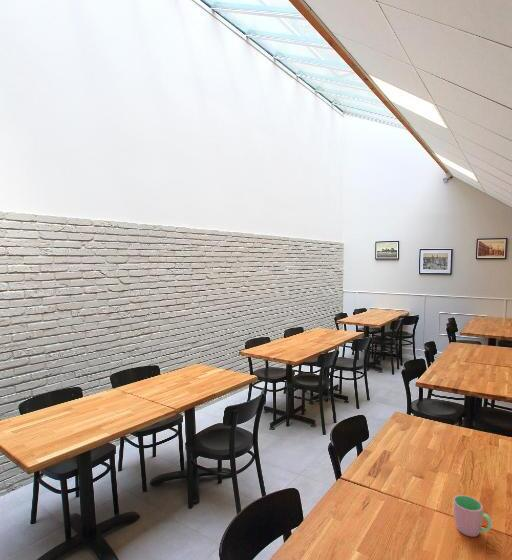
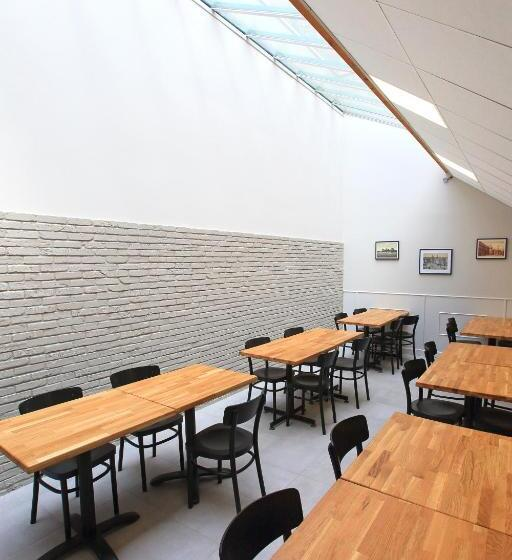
- cup (472, 518)
